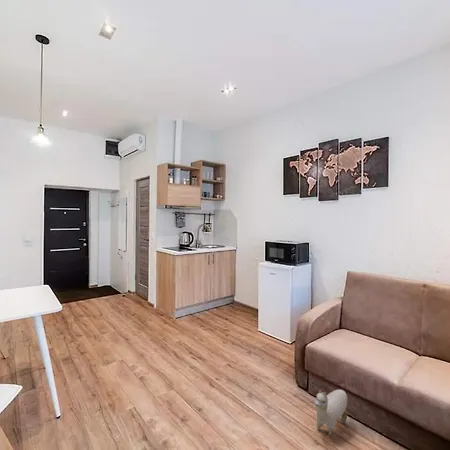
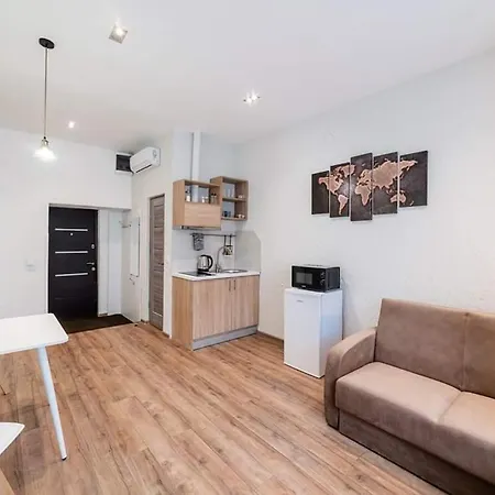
- plush toy (328, 406)
